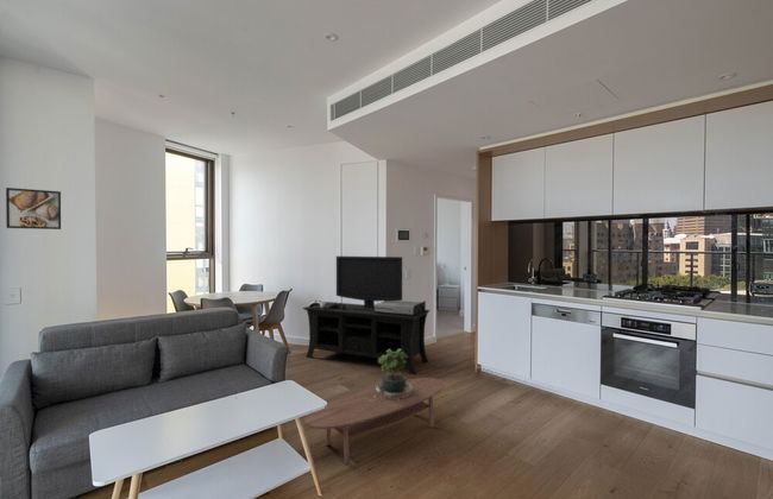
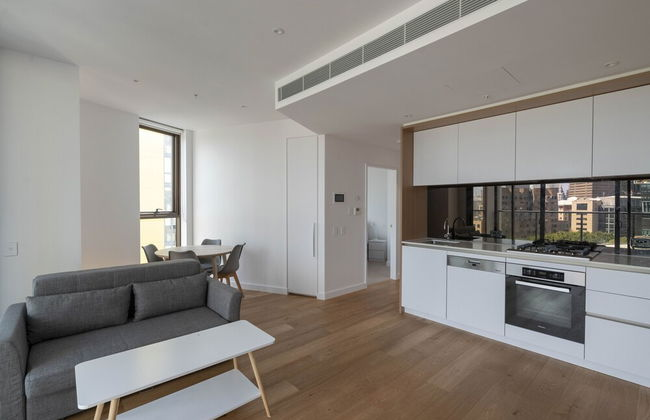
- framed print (34, 209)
- coffee table (382, 416)
- media console (365, 308)
- potted plant (391, 371)
